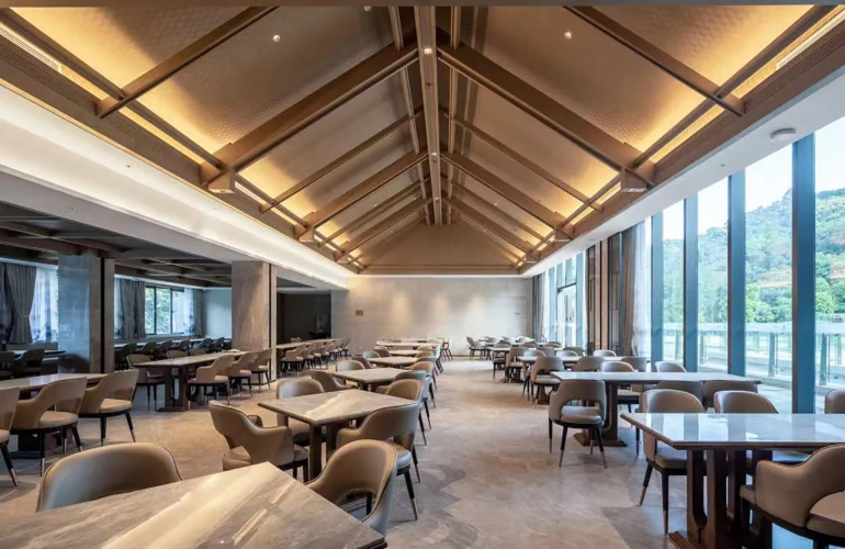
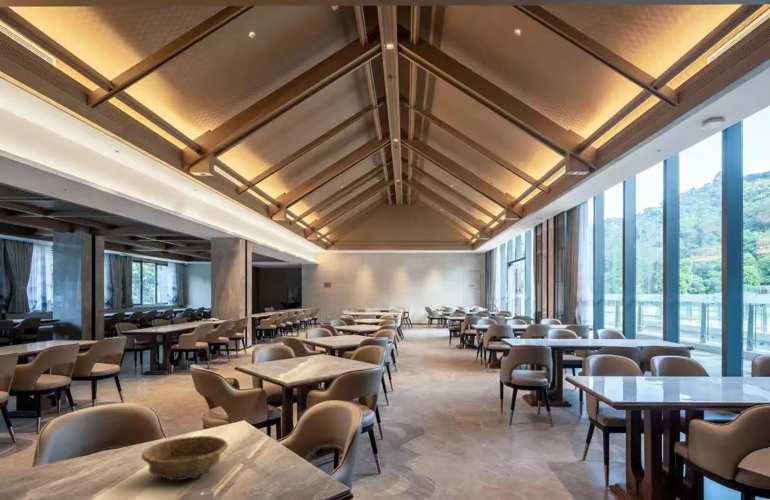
+ decorative bowl (185, 458)
